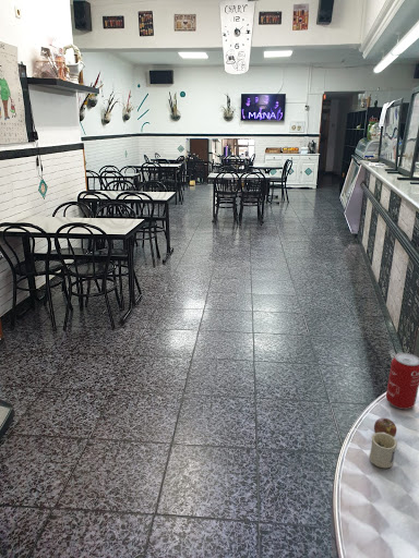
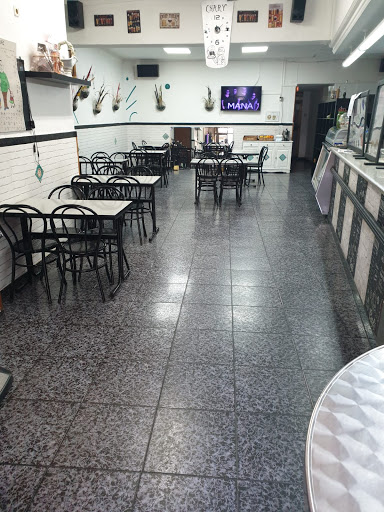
- mug (384, 438)
- beverage can (404, 380)
